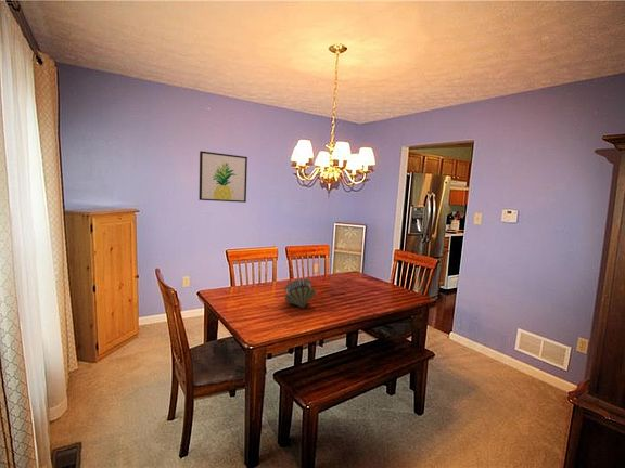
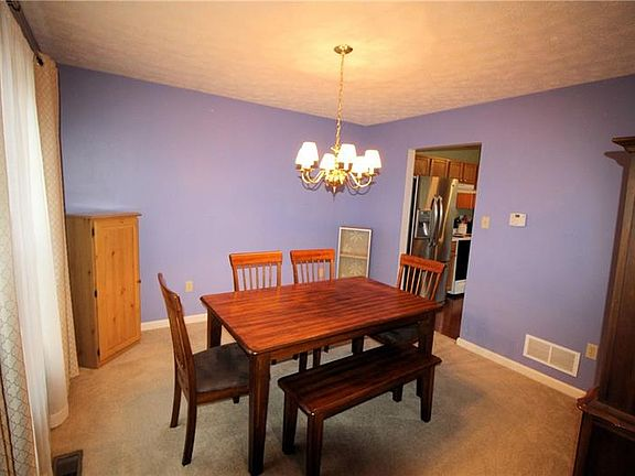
- wall art (224, 178)
- drum (299, 291)
